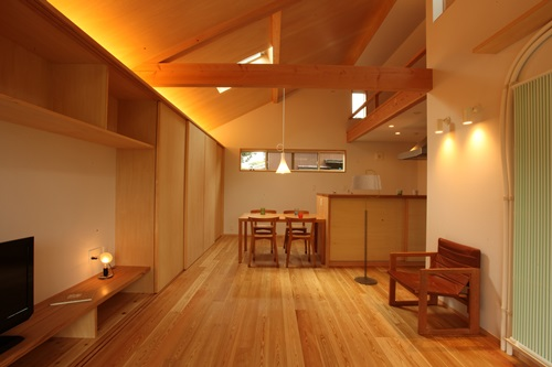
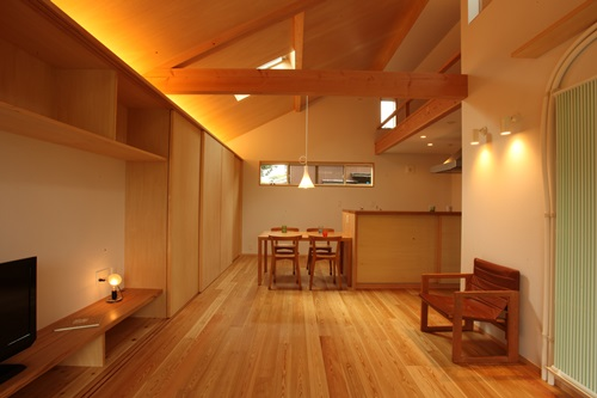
- floor lamp (365, 225)
